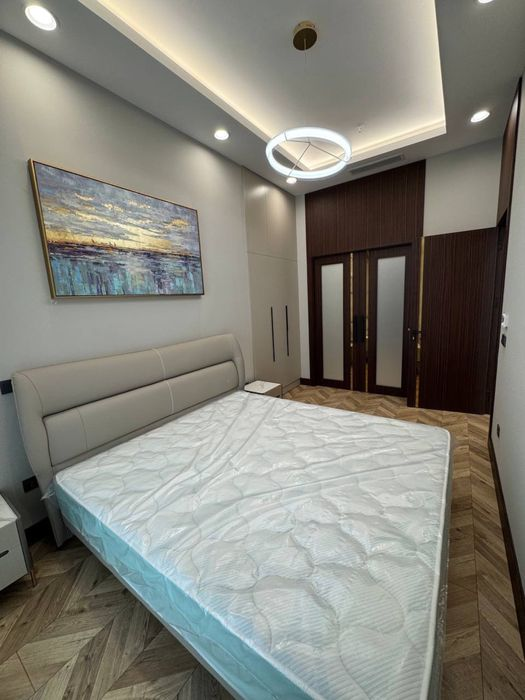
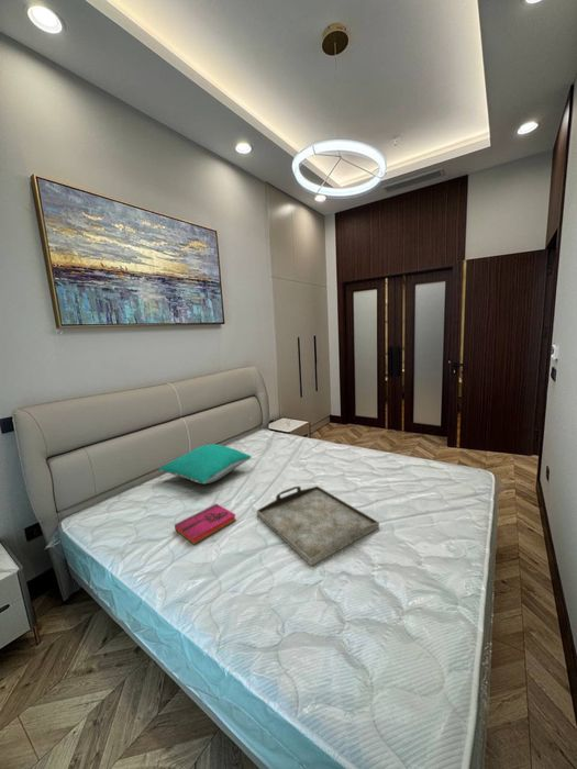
+ pillow (206, 462)
+ serving tray (314, 513)
+ hardback book (206, 522)
